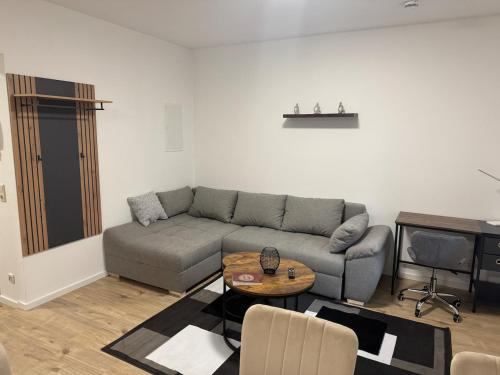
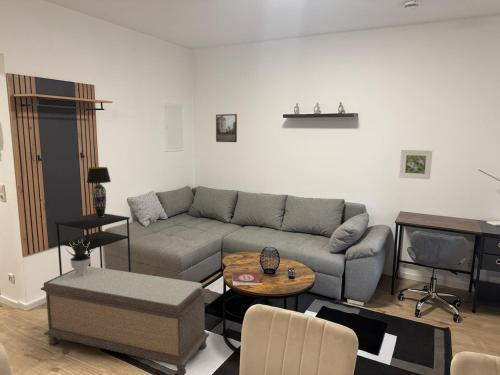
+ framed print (226, 128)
+ shelving unit (100, 256)
+ potted plant (78, 256)
+ table lamp (99, 192)
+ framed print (415, 164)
+ bench (126, 314)
